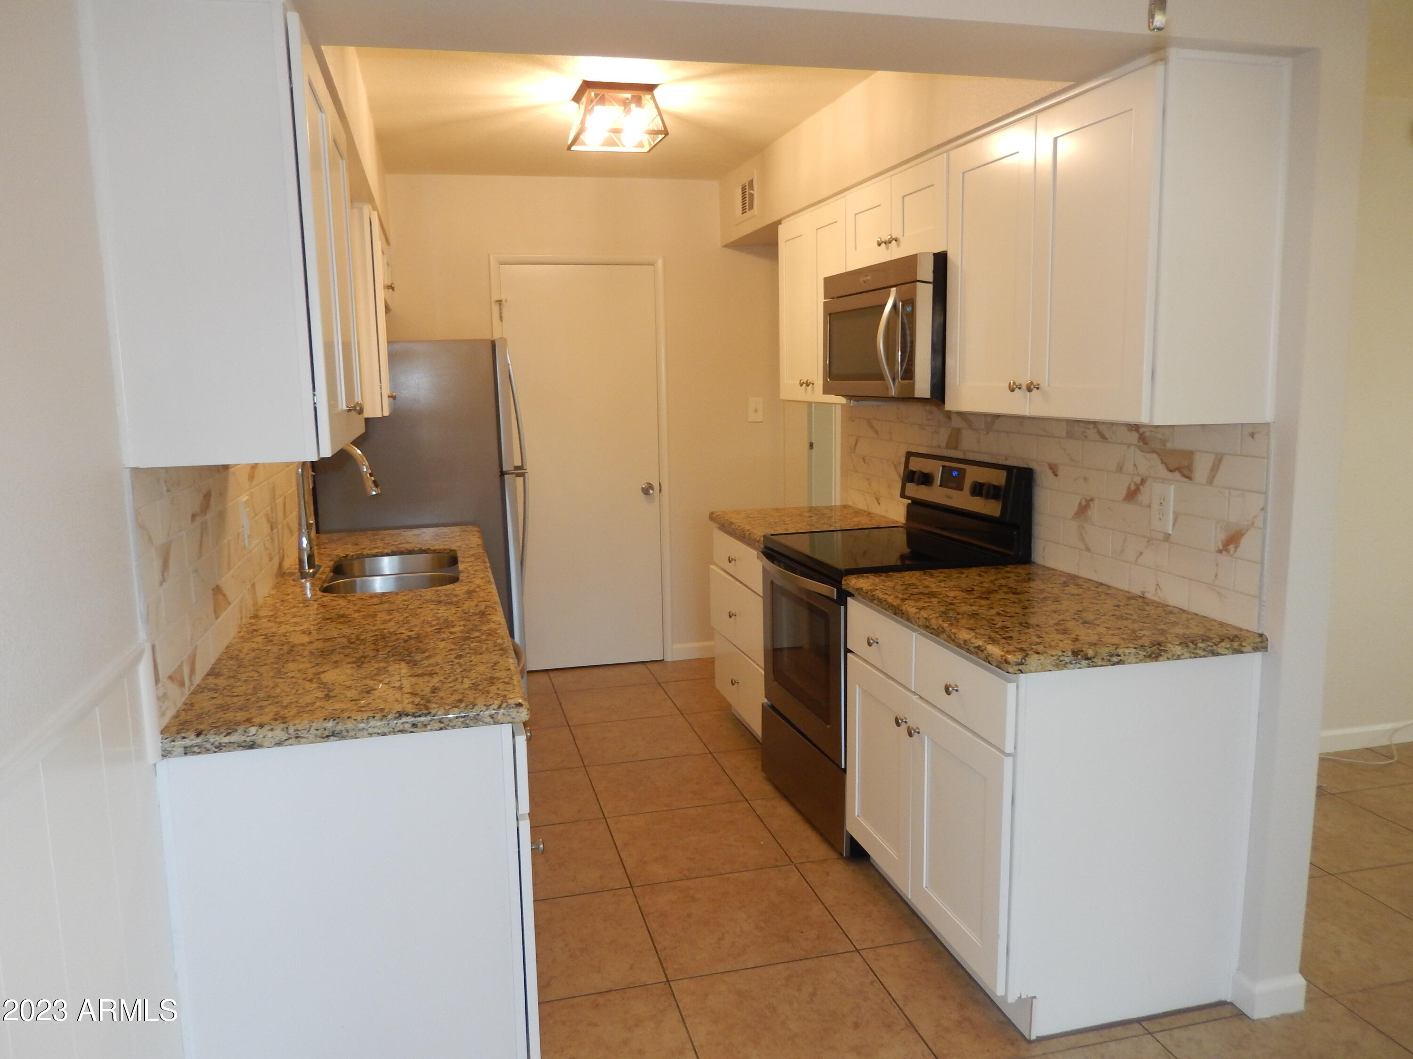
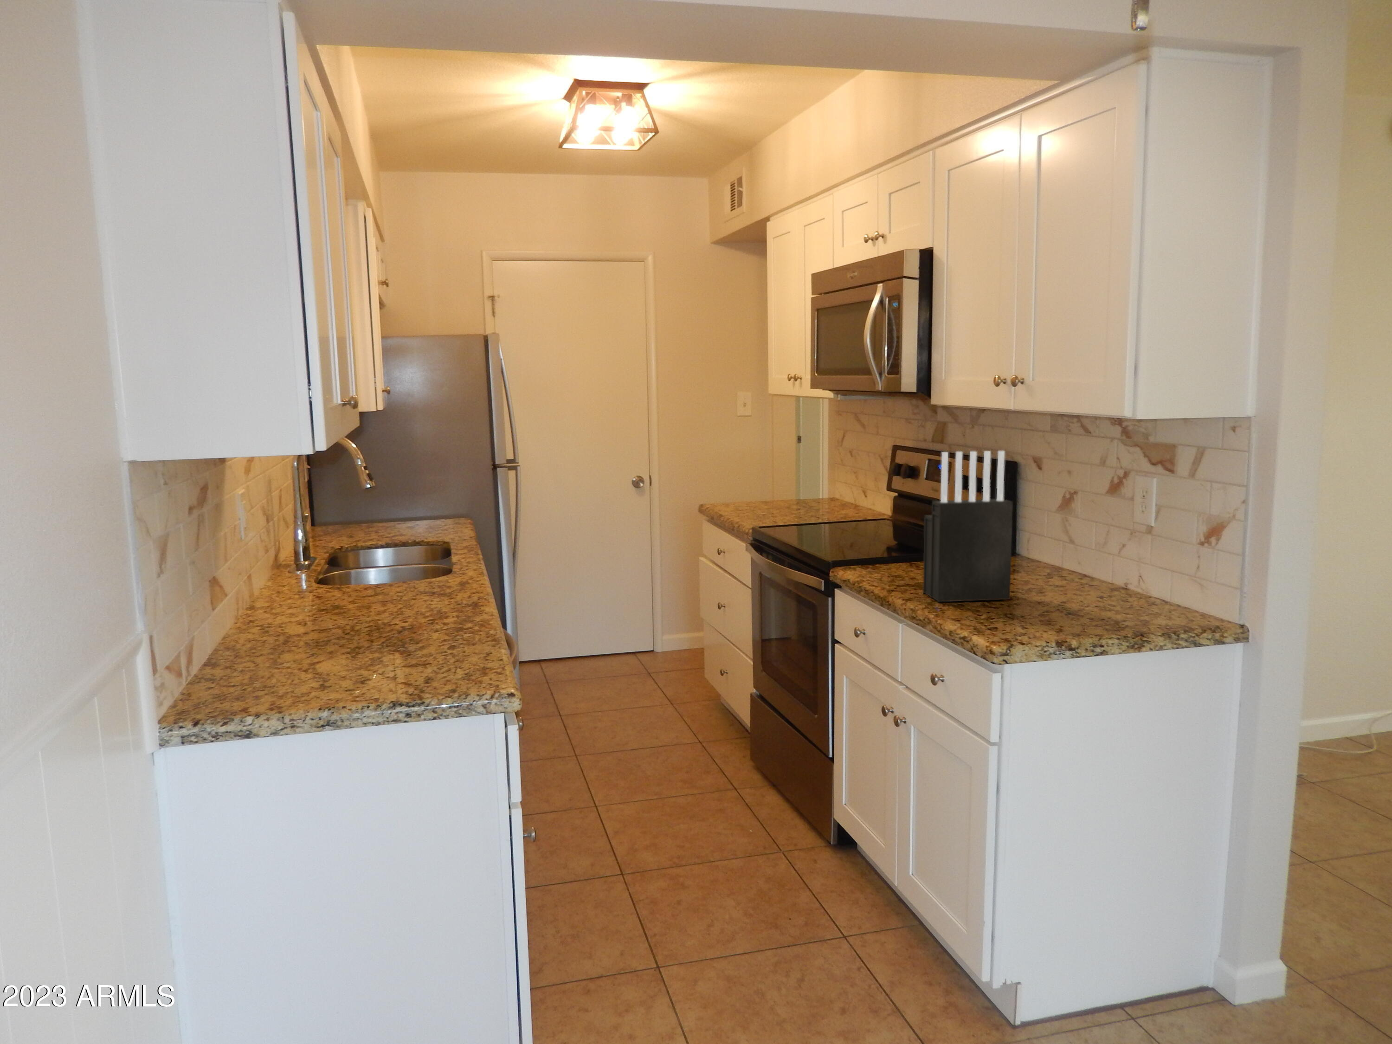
+ knife block (966, 523)
